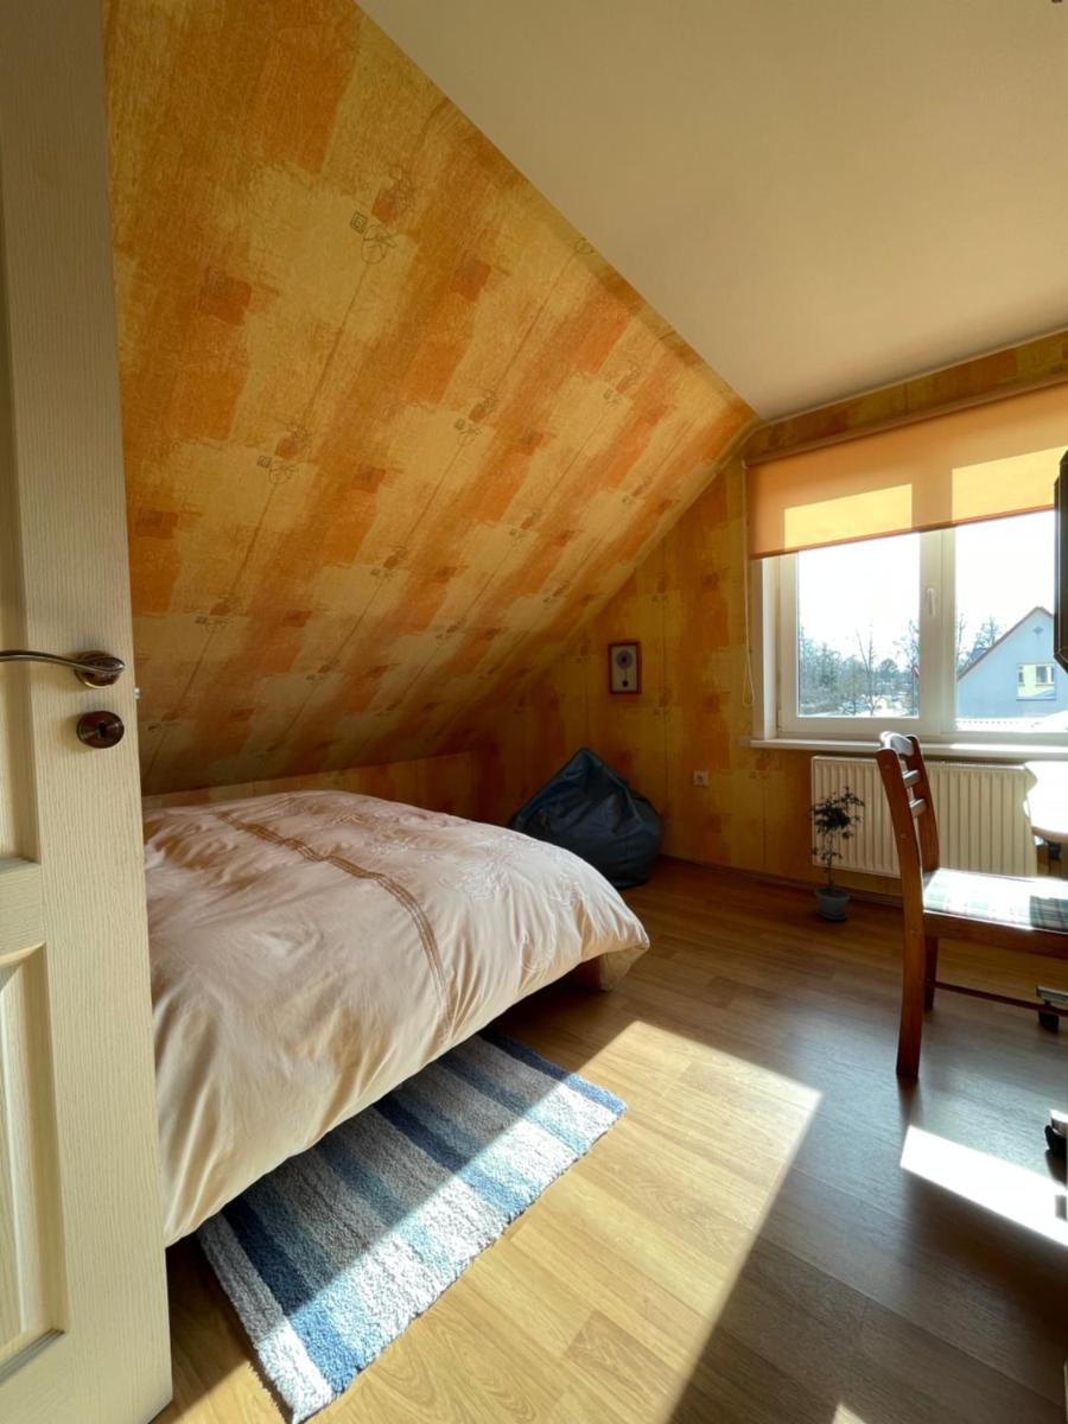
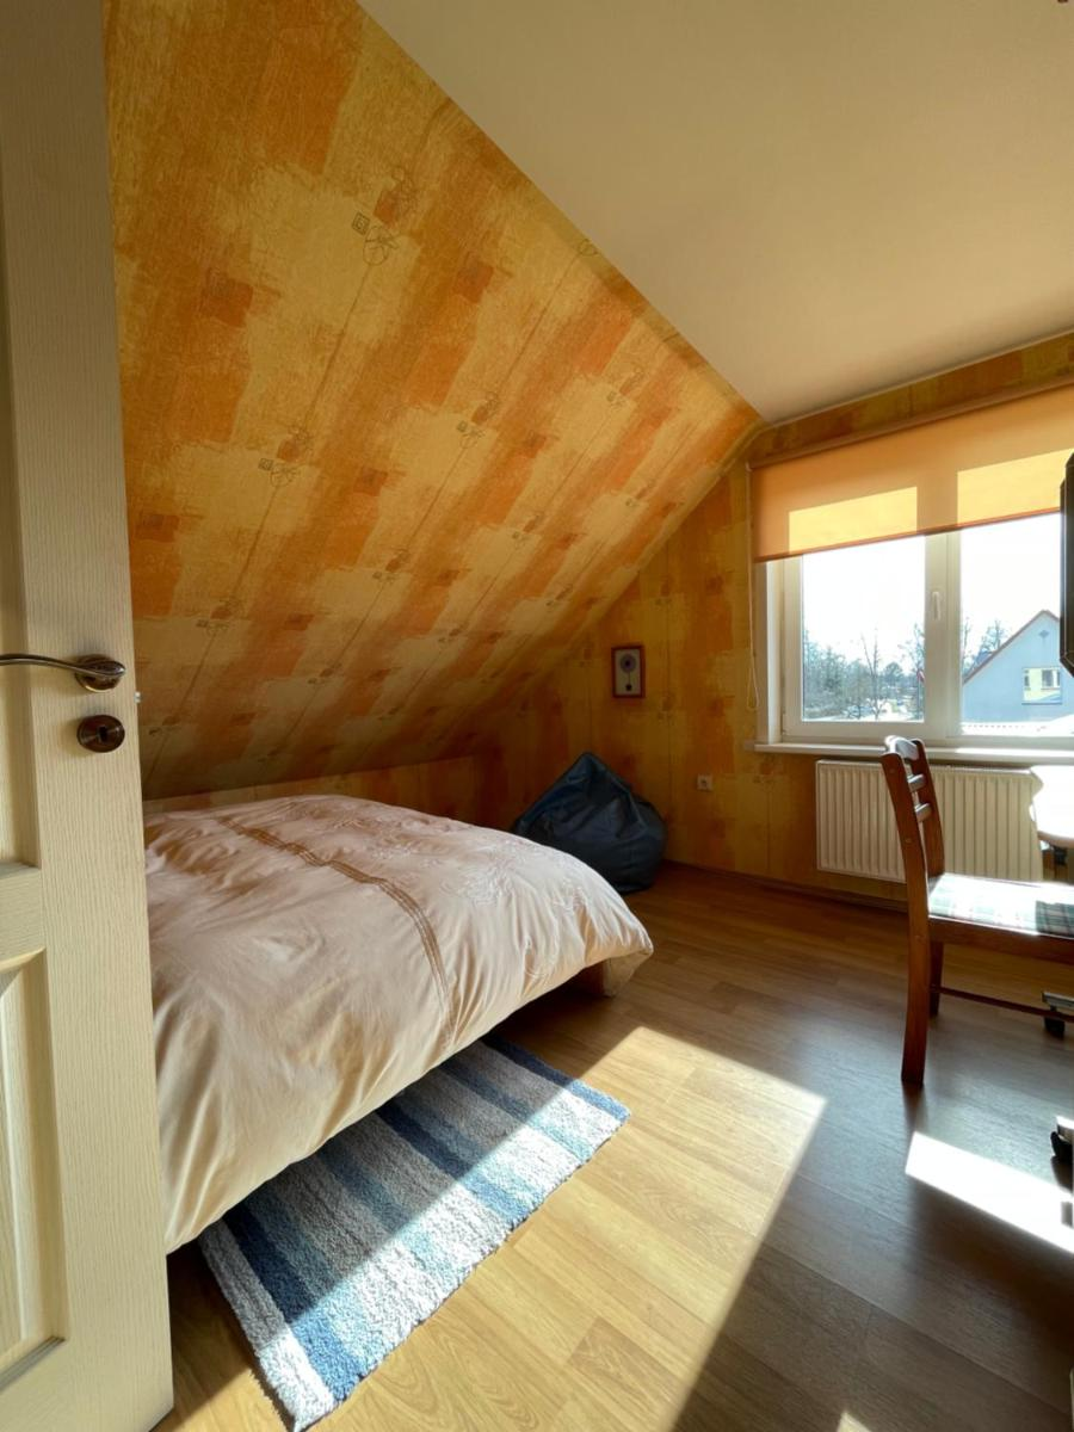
- potted plant (832, 852)
